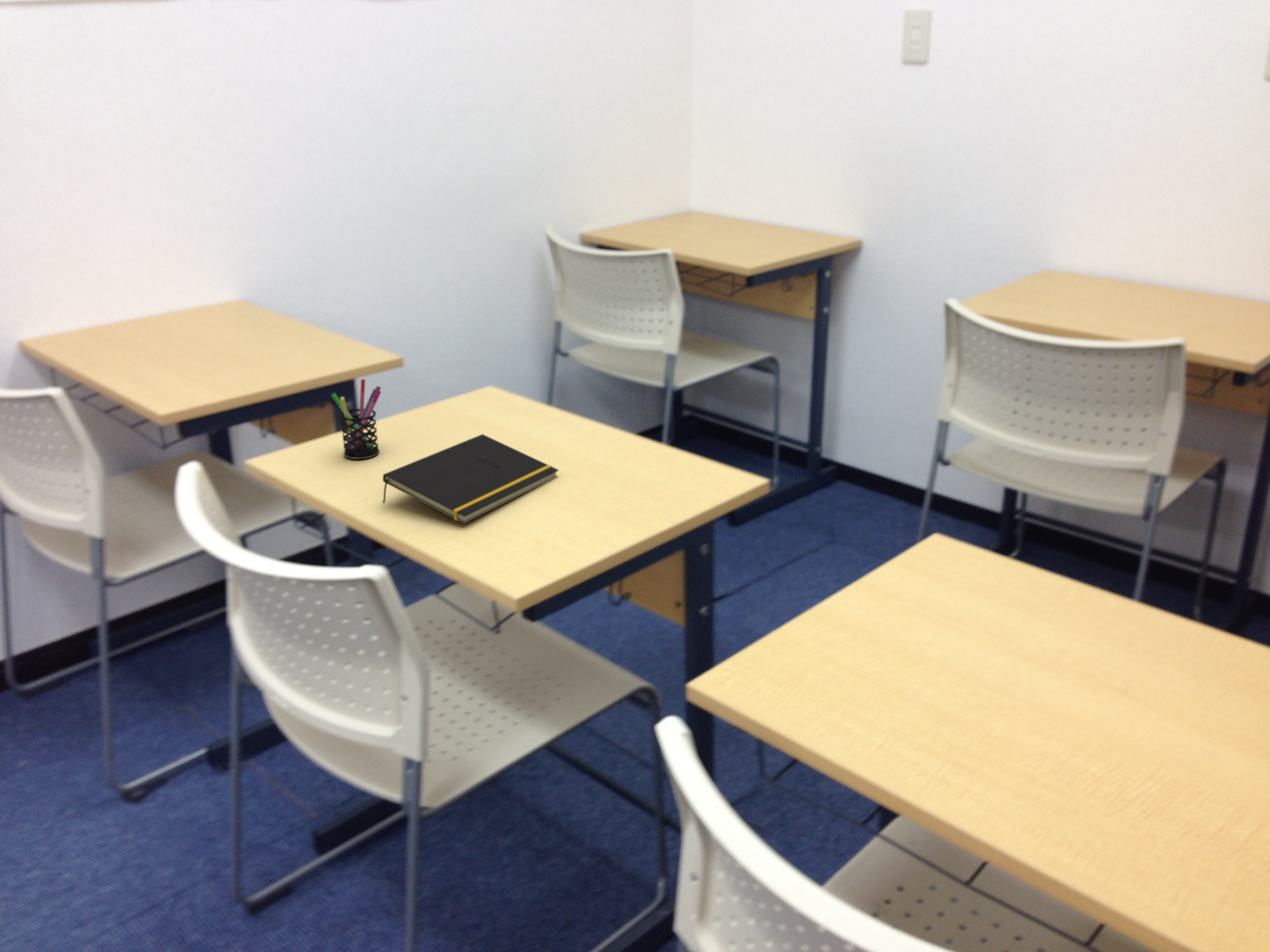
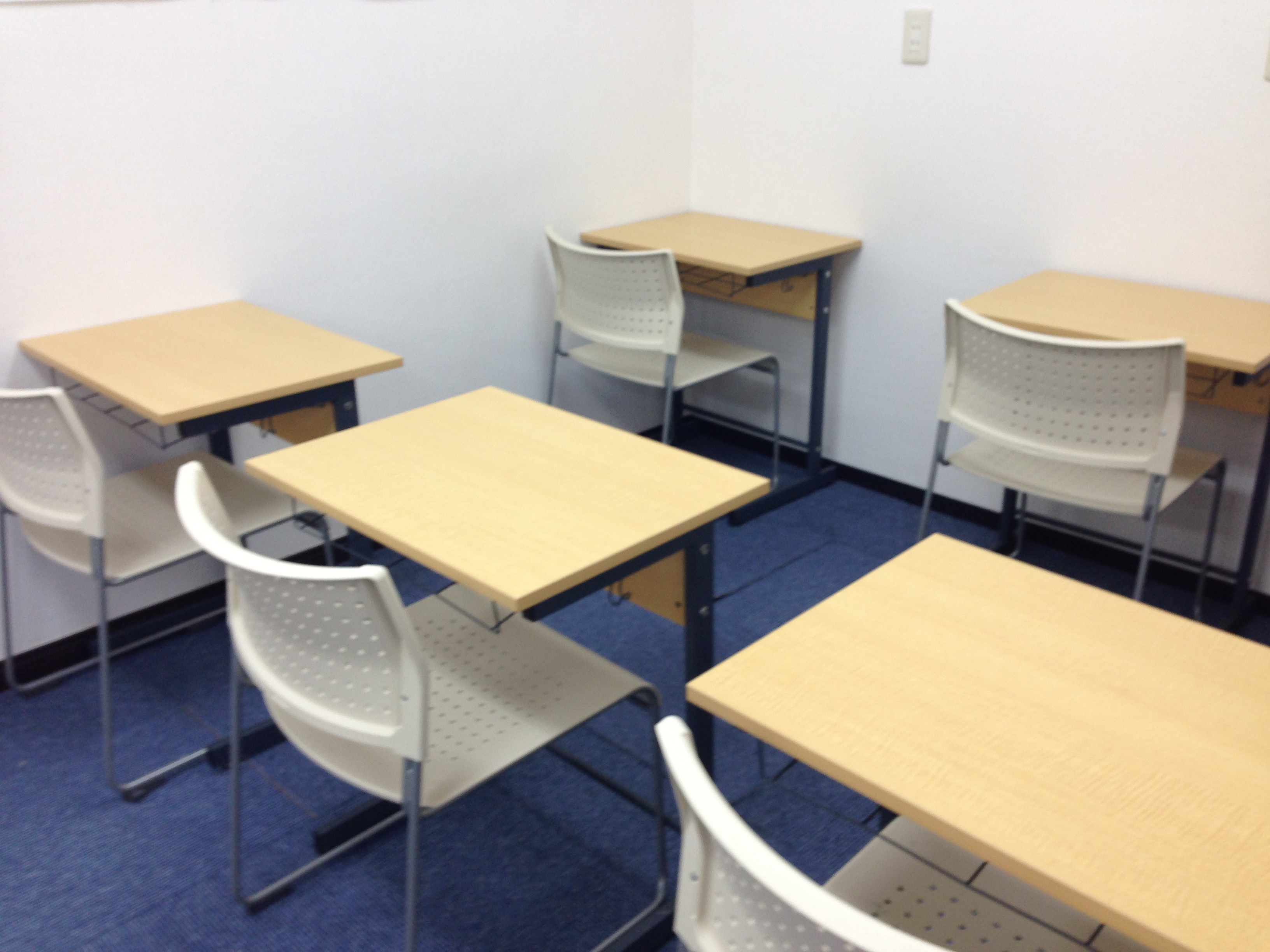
- notepad (474, 475)
- pen holder (356, 418)
